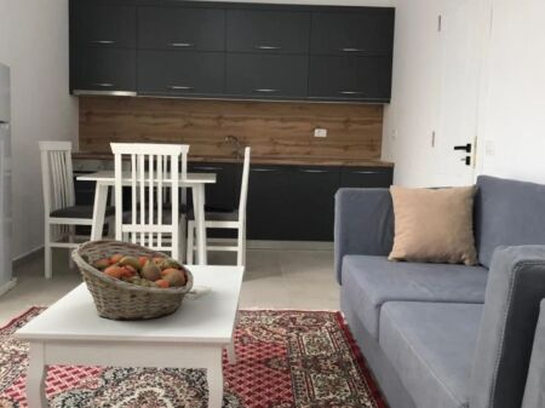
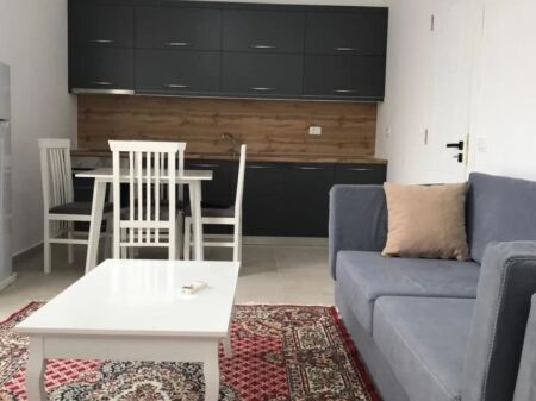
- fruit basket (134, 275)
